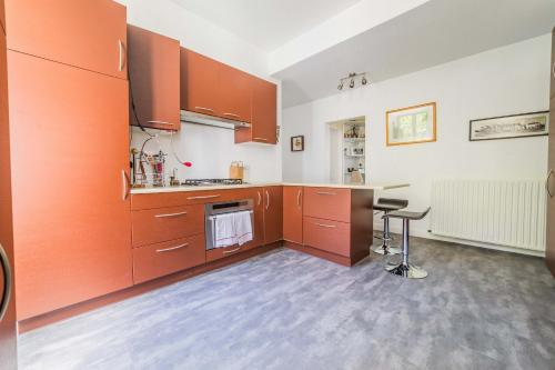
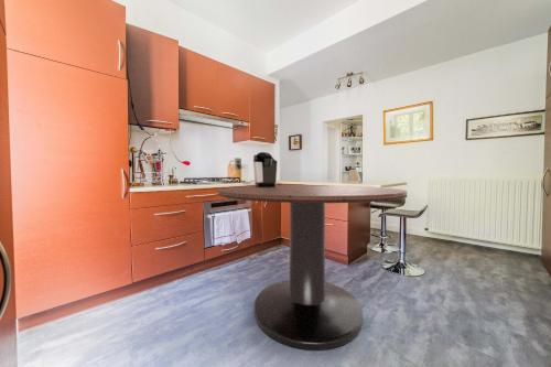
+ dining table (306, 250)
+ coffee maker (258, 169)
